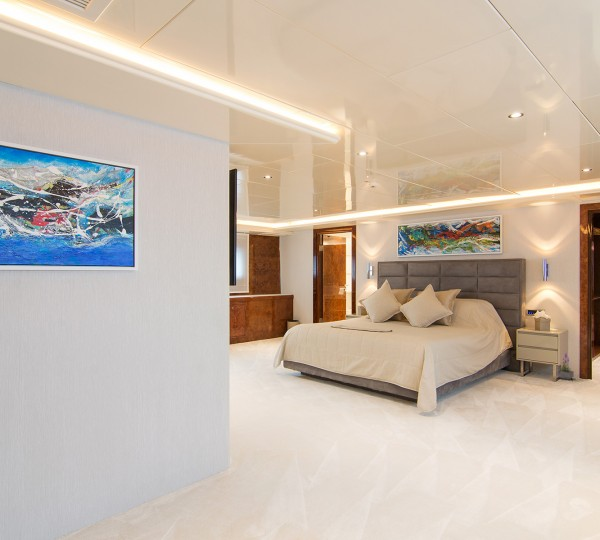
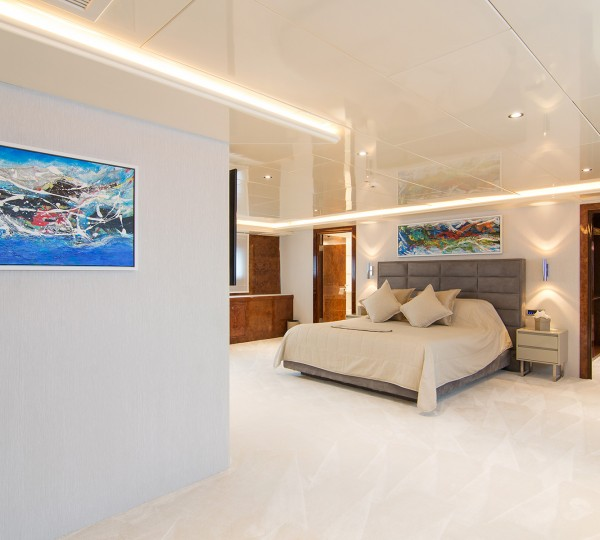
- potted plant (565, 363)
